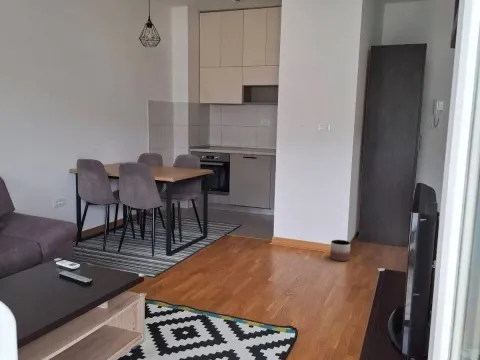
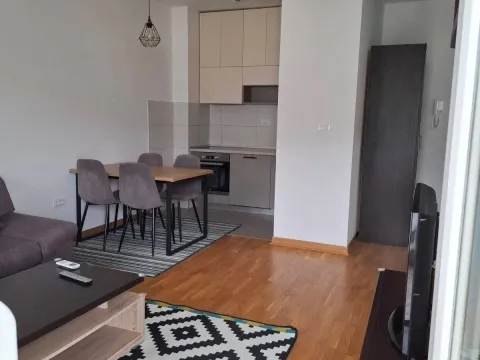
- planter (340, 250)
